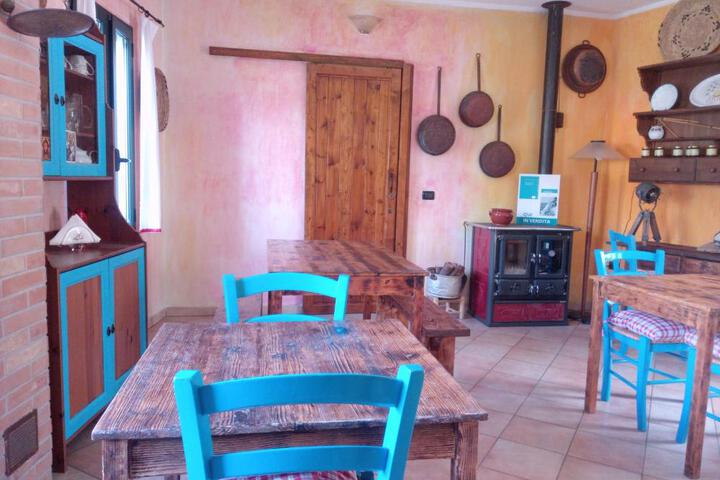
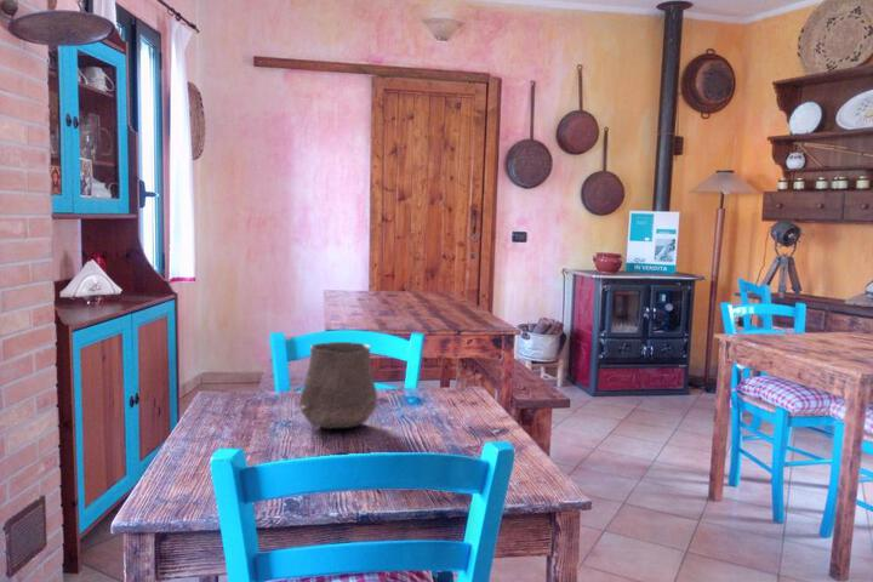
+ ceramic cup (341, 386)
